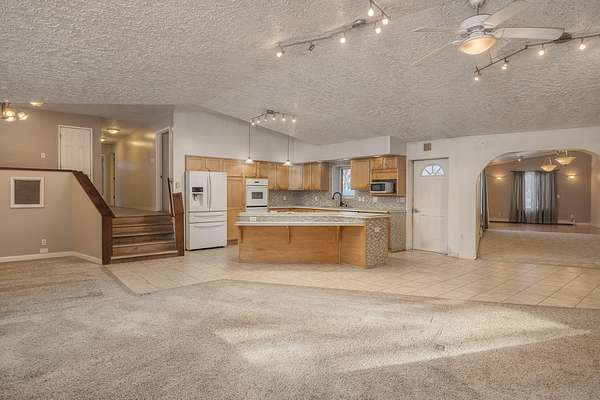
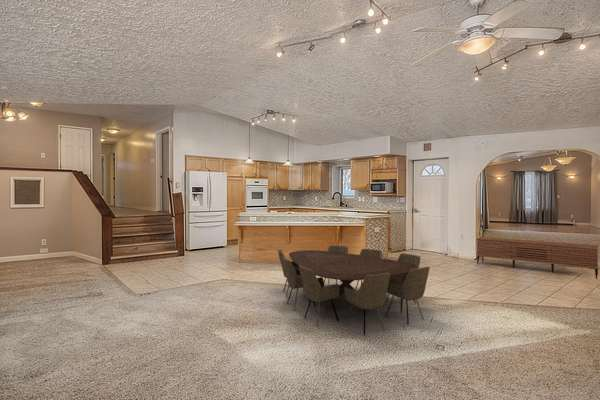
+ sideboard (532, 255)
+ dining table (343, 279)
